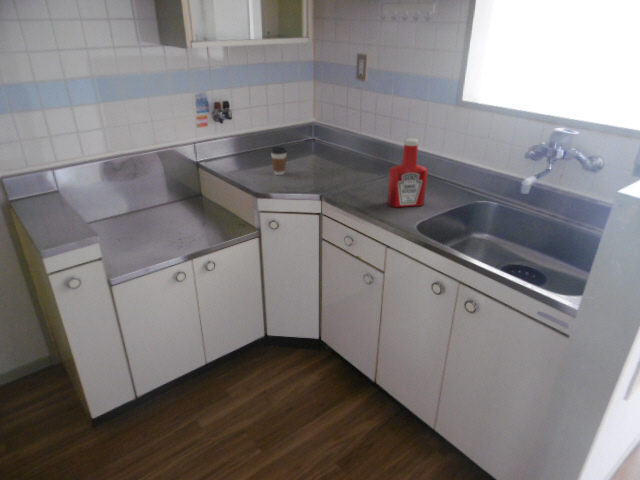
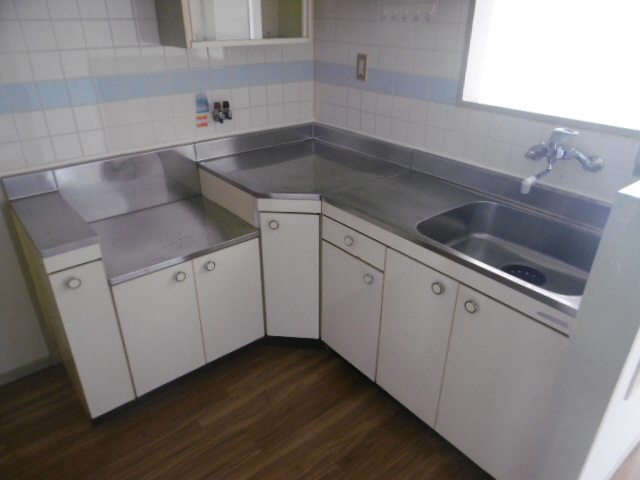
- coffee cup (279, 161)
- soap bottle (408, 172)
